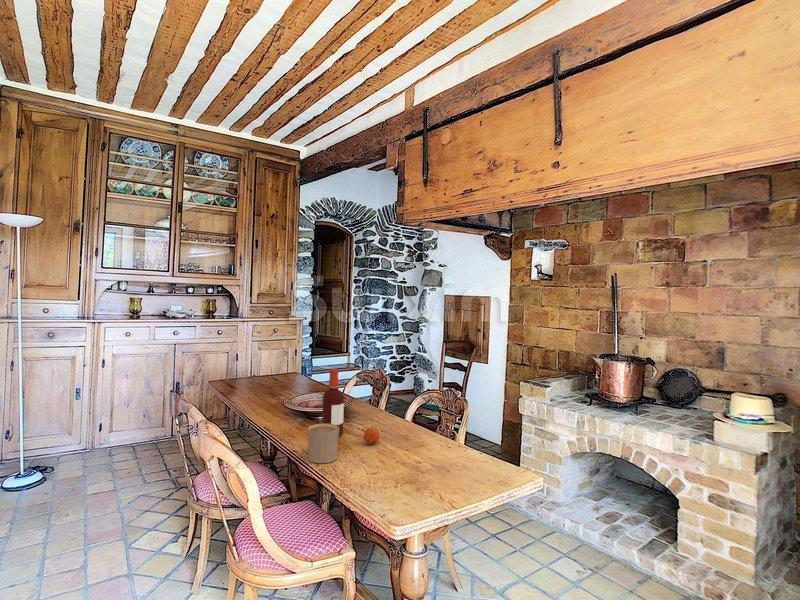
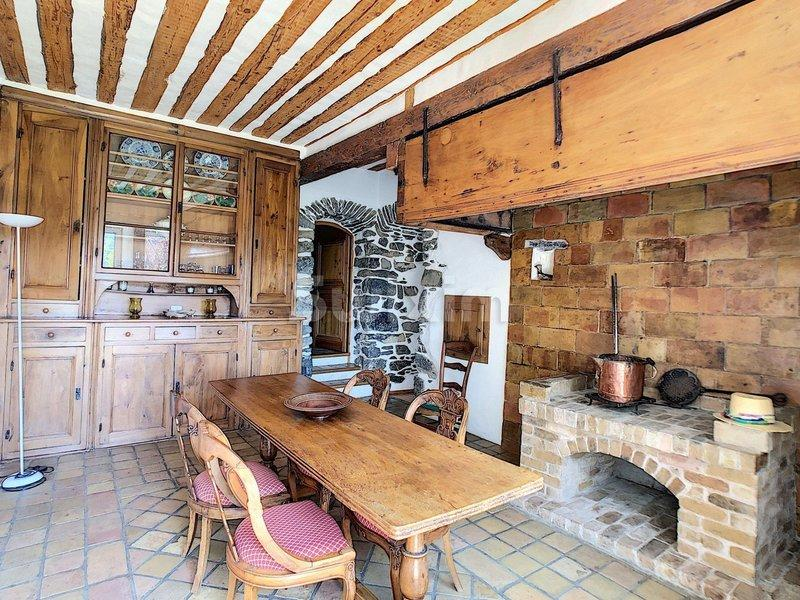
- fruit (371, 434)
- cup (322, 442)
- bottle (333, 401)
